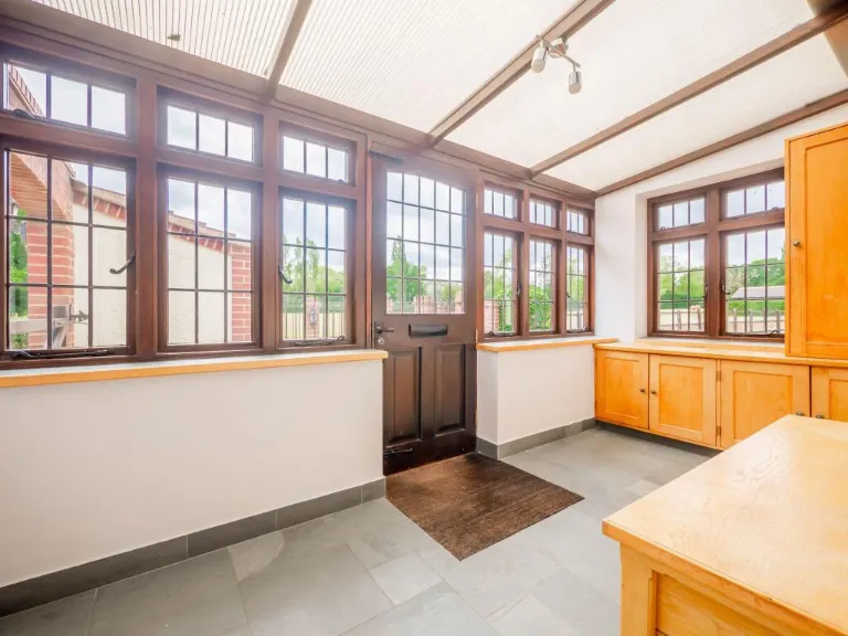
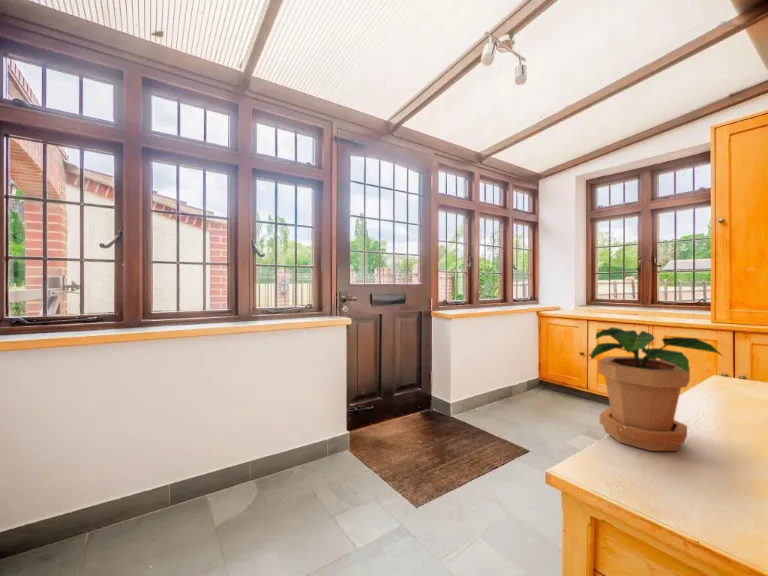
+ potted plant (646, 381)
